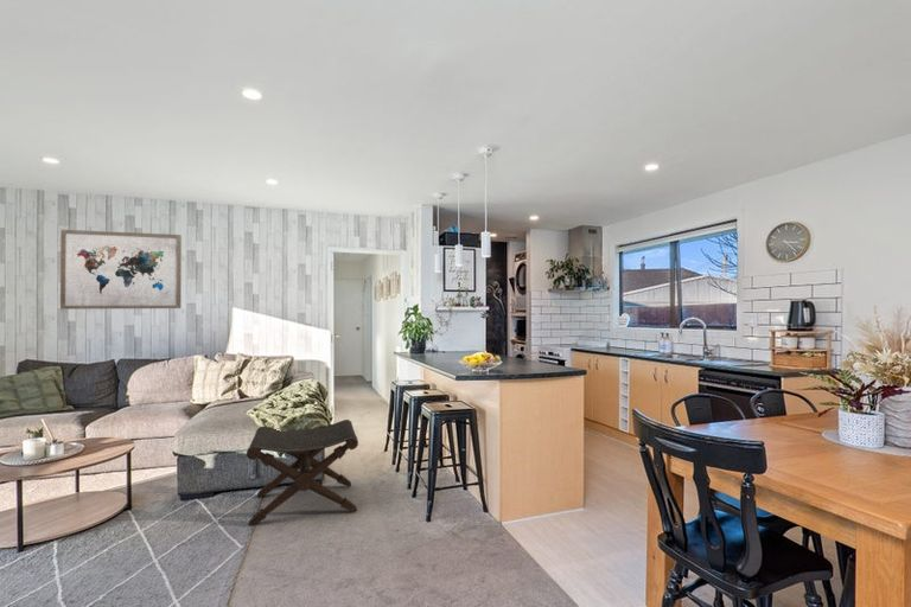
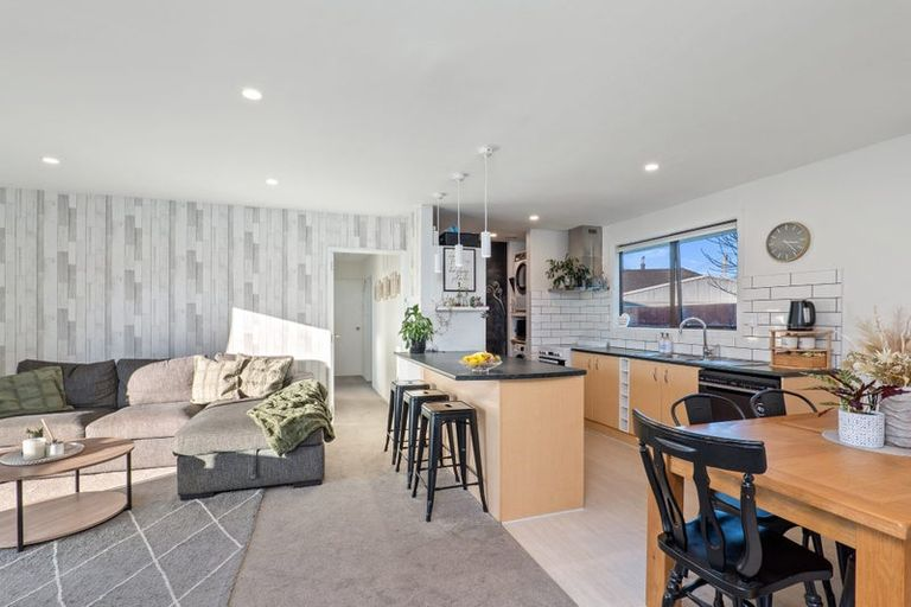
- wall art (122, 270)
- footstool (305, 467)
